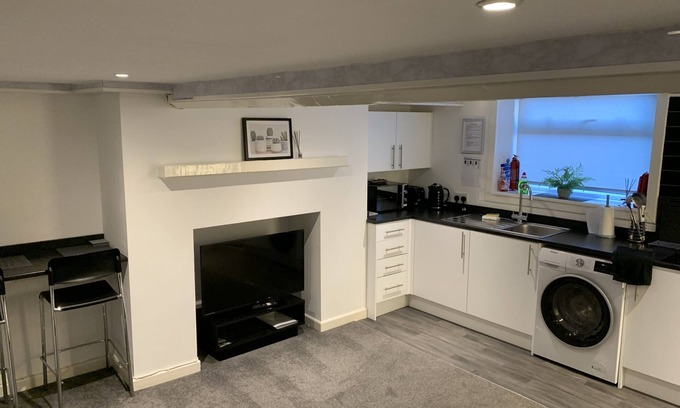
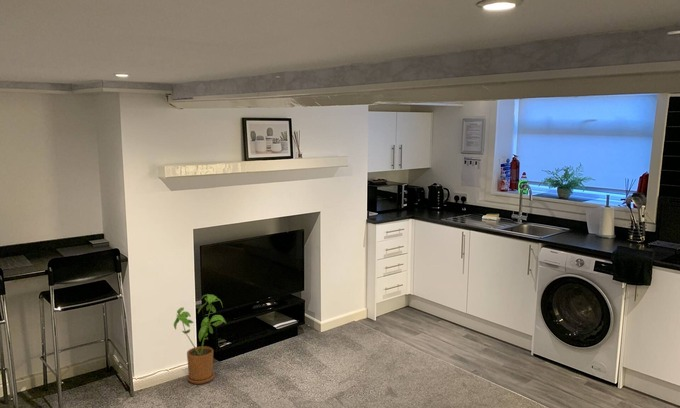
+ house plant (203, 338)
